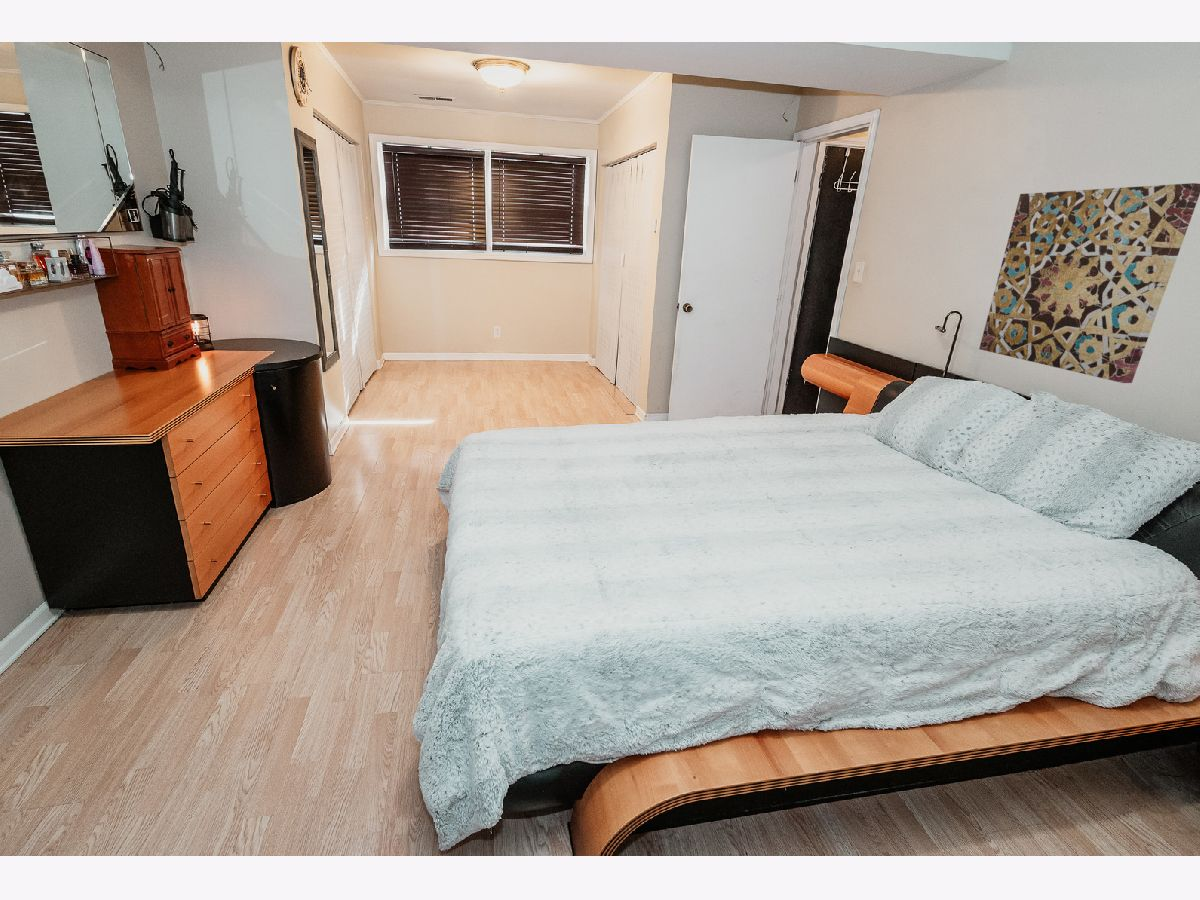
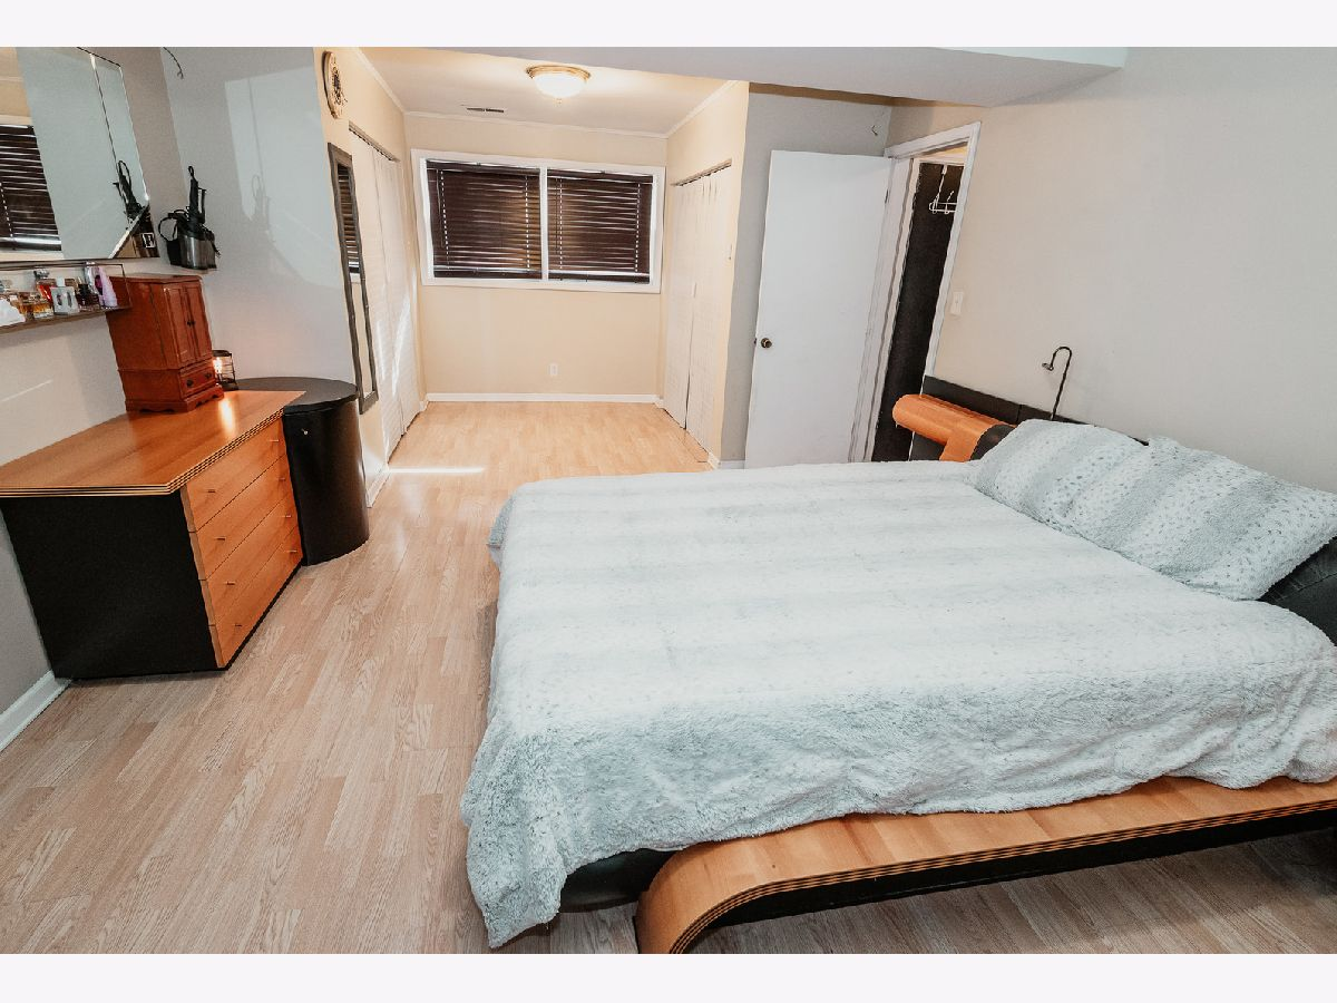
- wall art (1072, 281)
